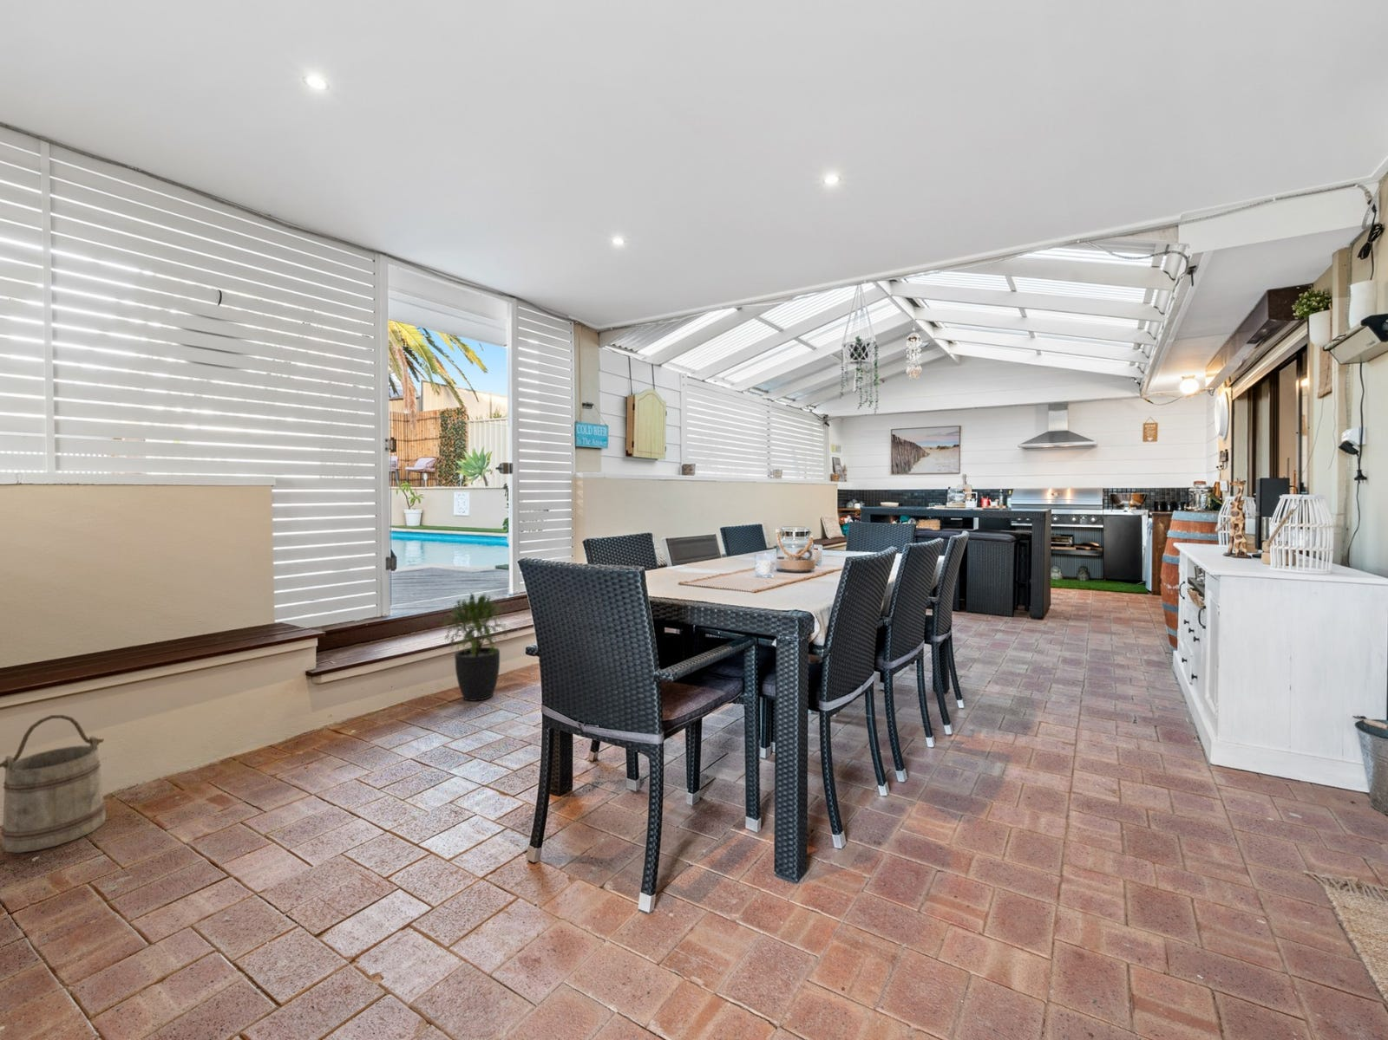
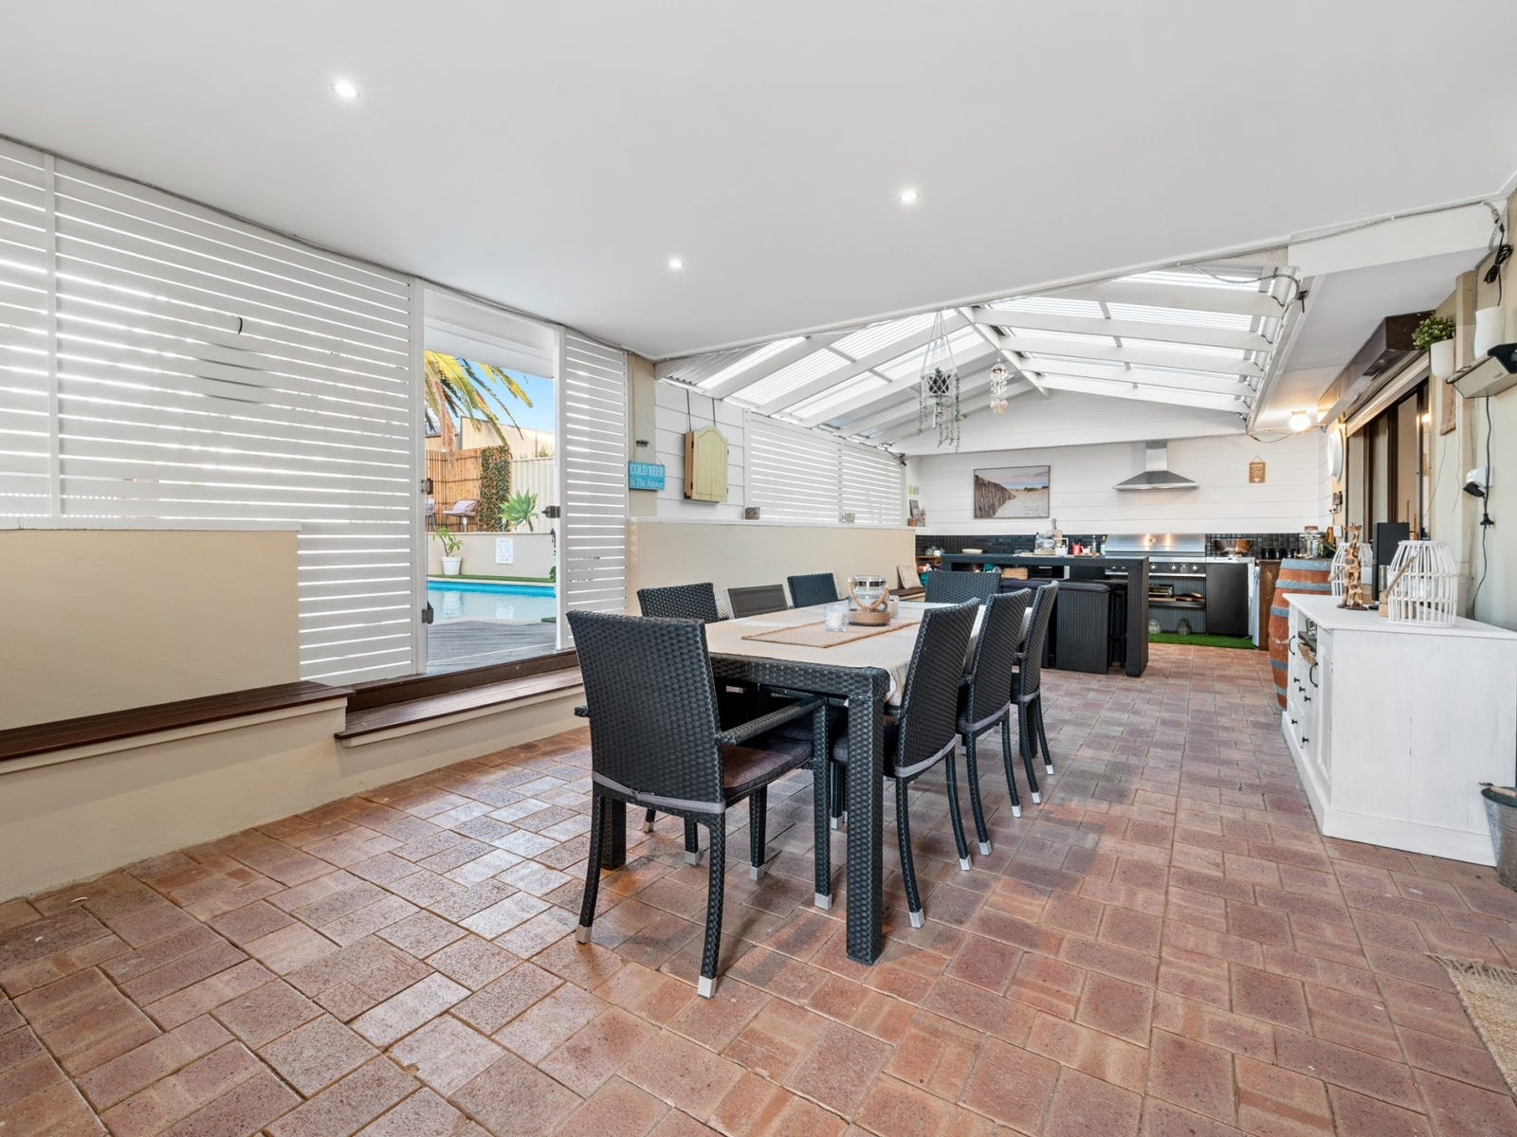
- bucket (54, 773)
- potted plant (473, 643)
